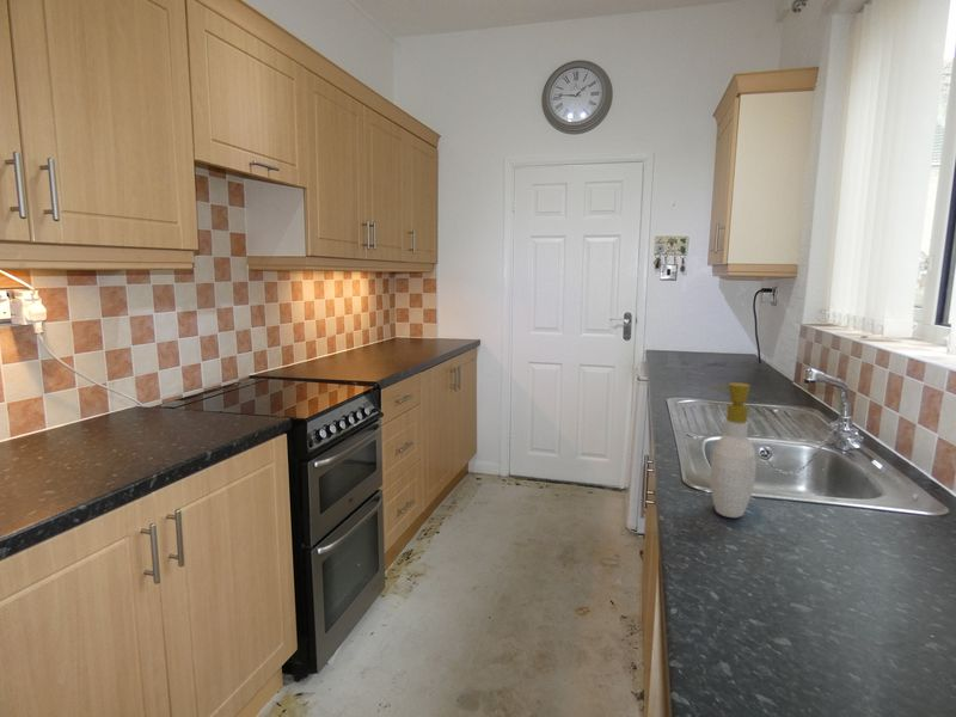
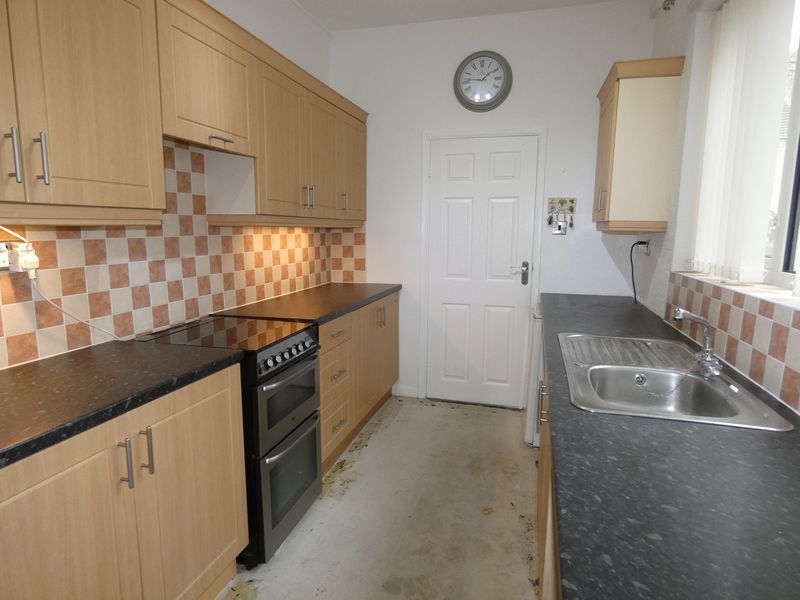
- soap bottle (731, 447)
